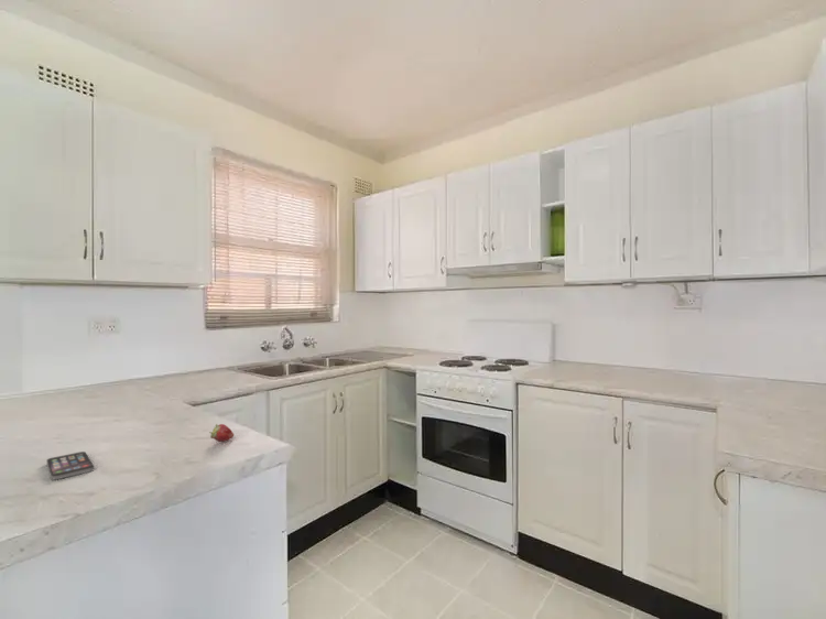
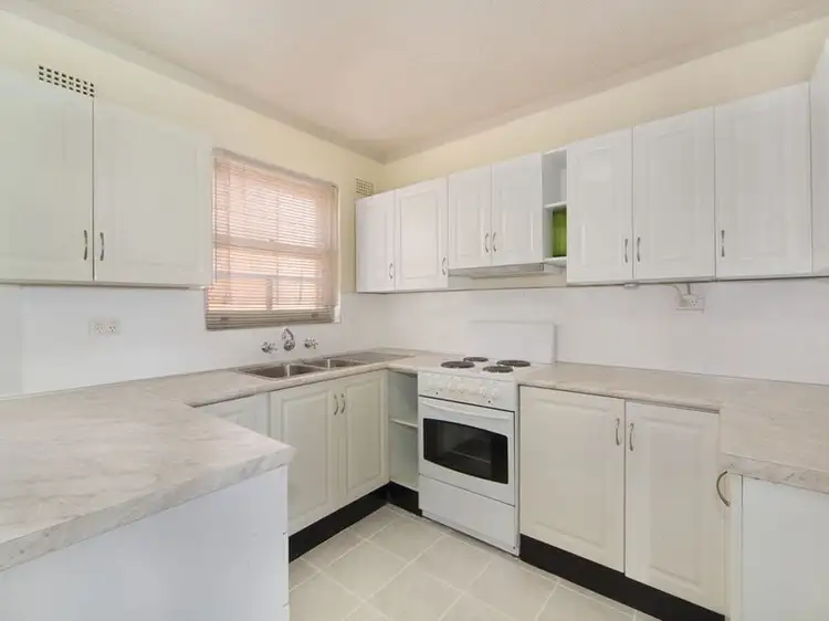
- fruit (222, 431)
- smartphone (69, 464)
